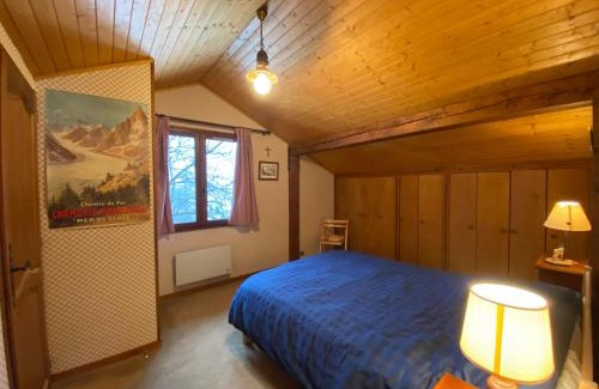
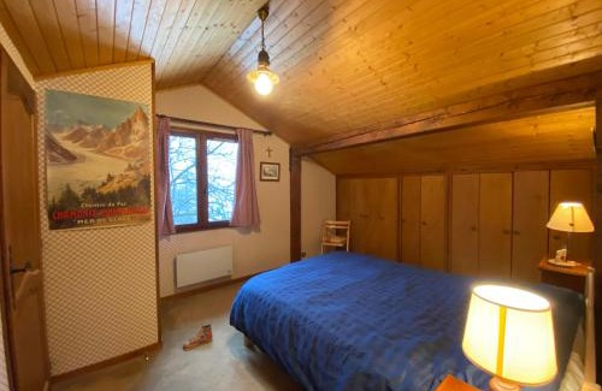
+ shoe (197, 333)
